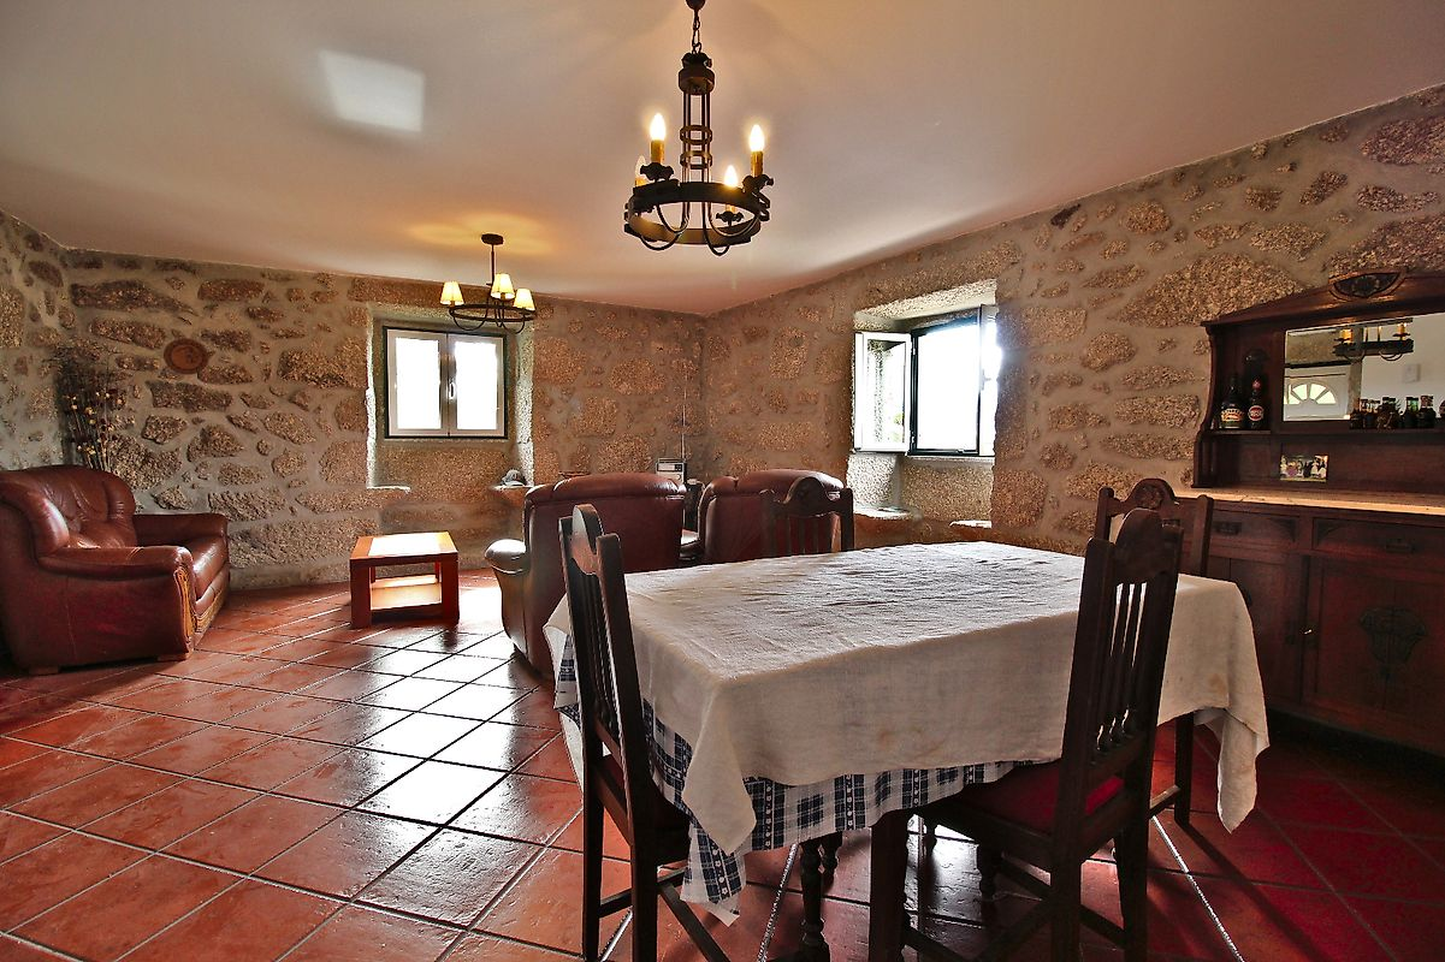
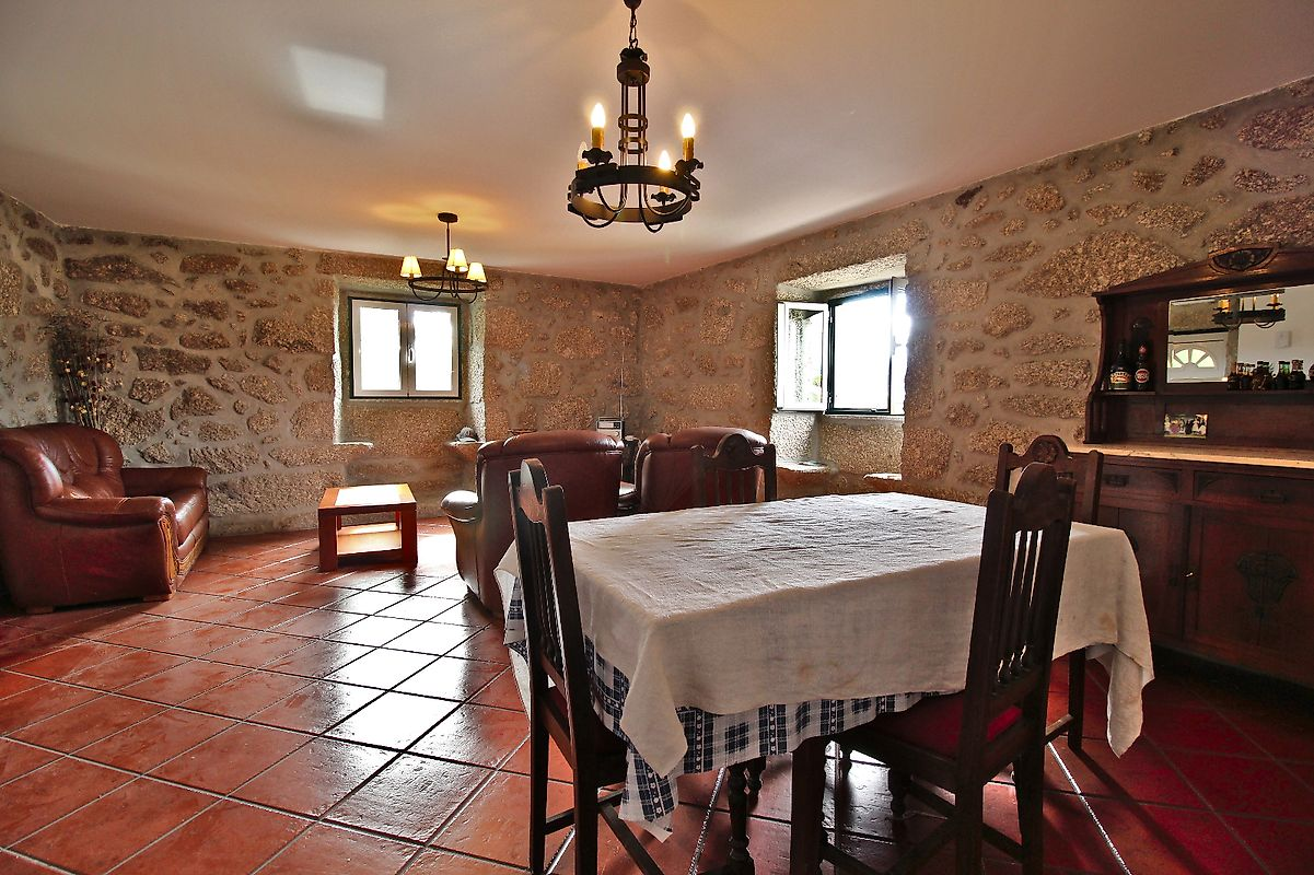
- decorative plate (186, 356)
